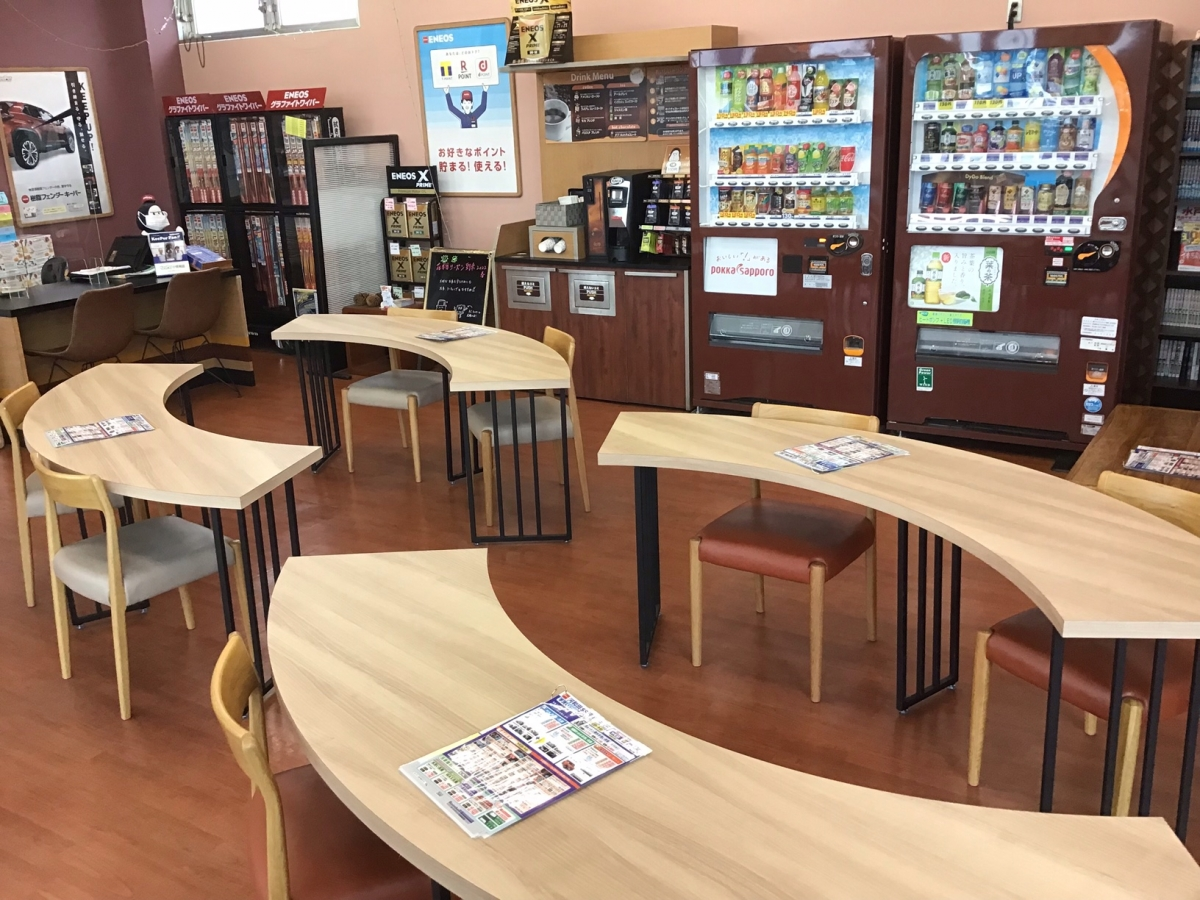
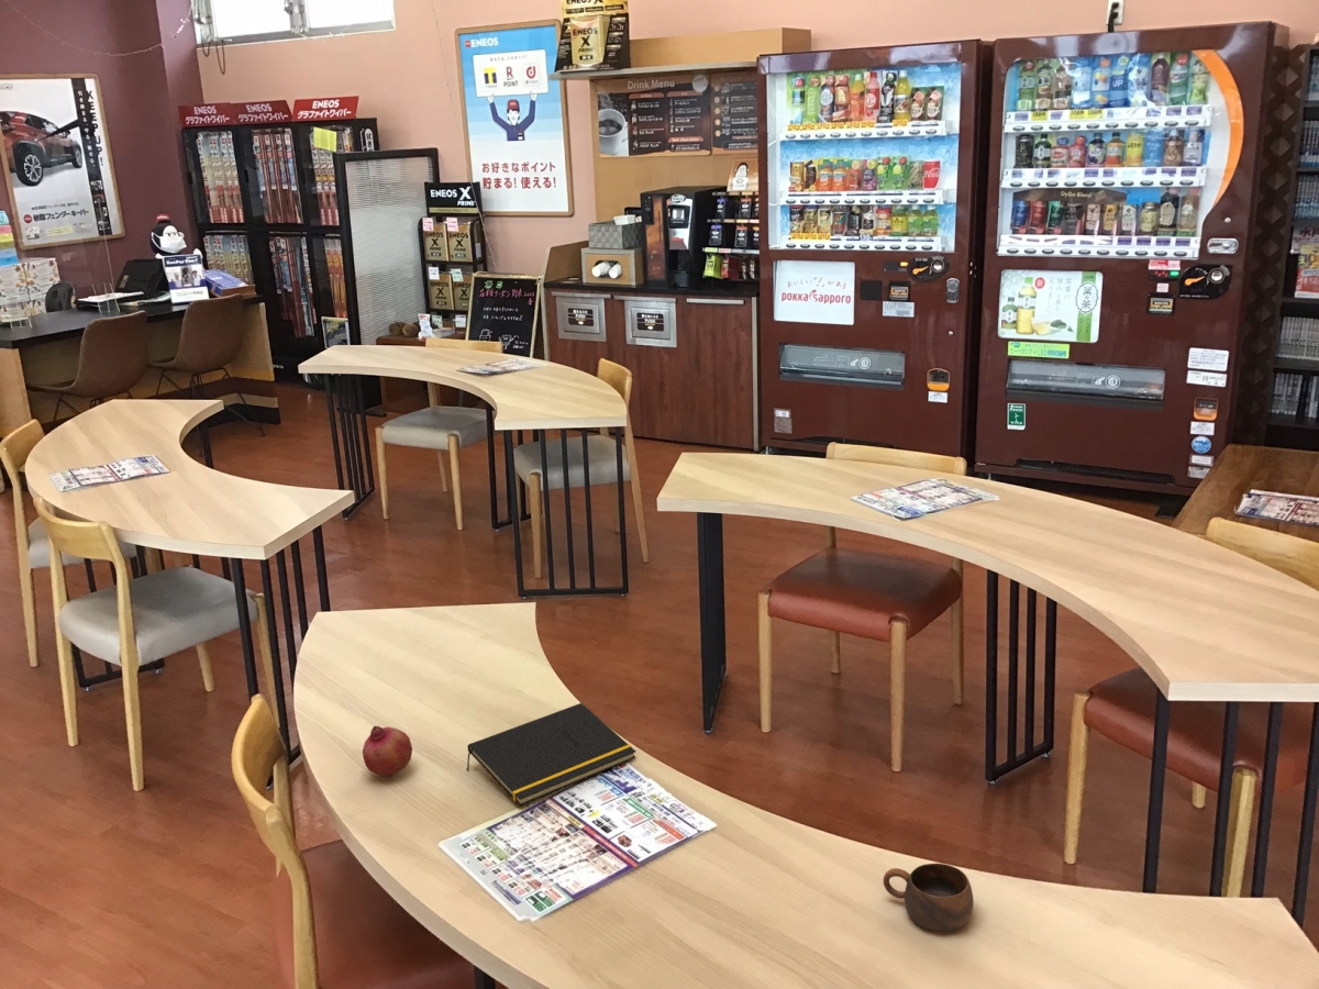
+ cup (928, 891)
+ notepad (552, 751)
+ fruit (386, 747)
